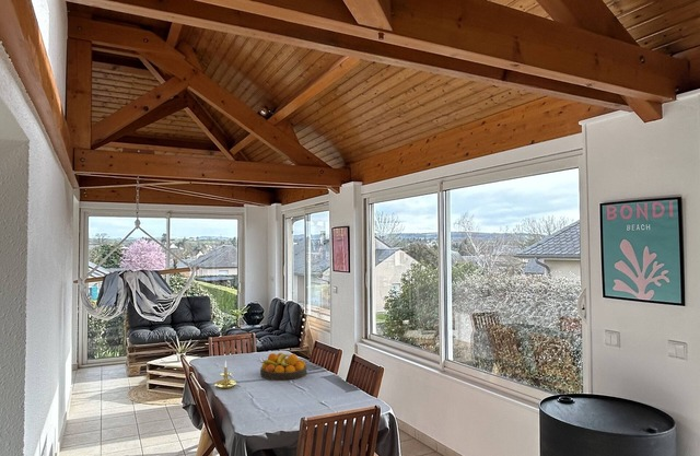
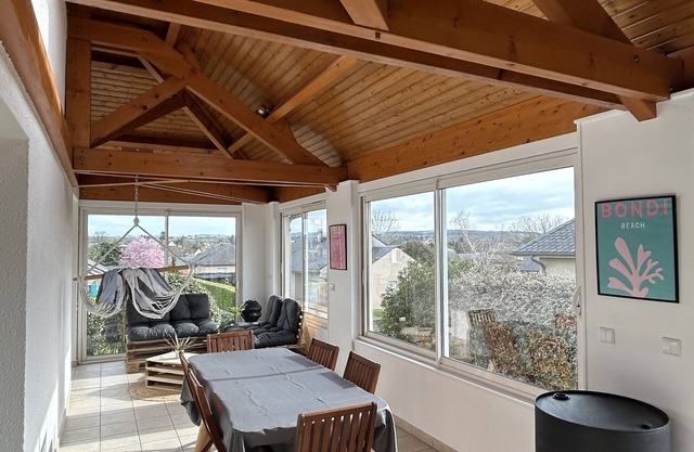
- fruit bowl (283, 363)
- candle holder (225, 373)
